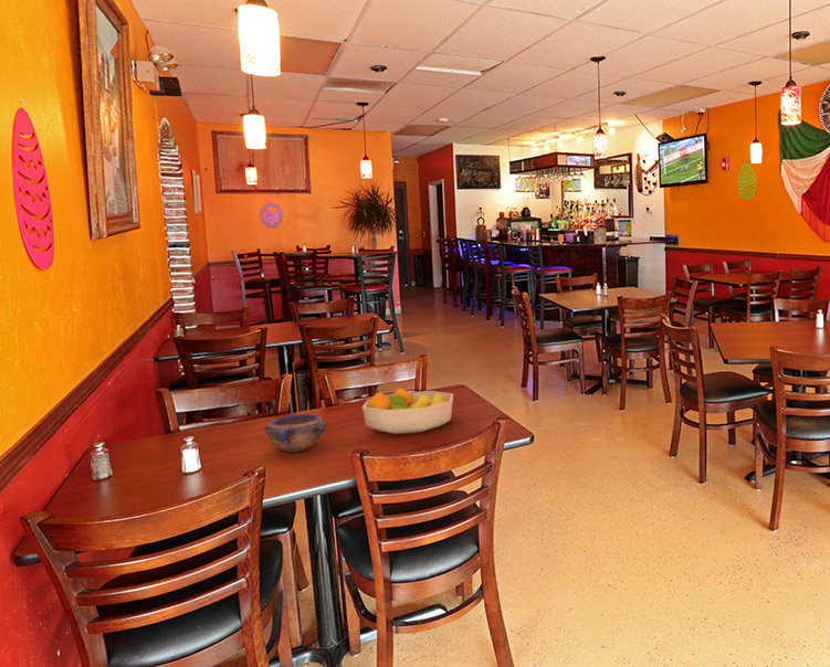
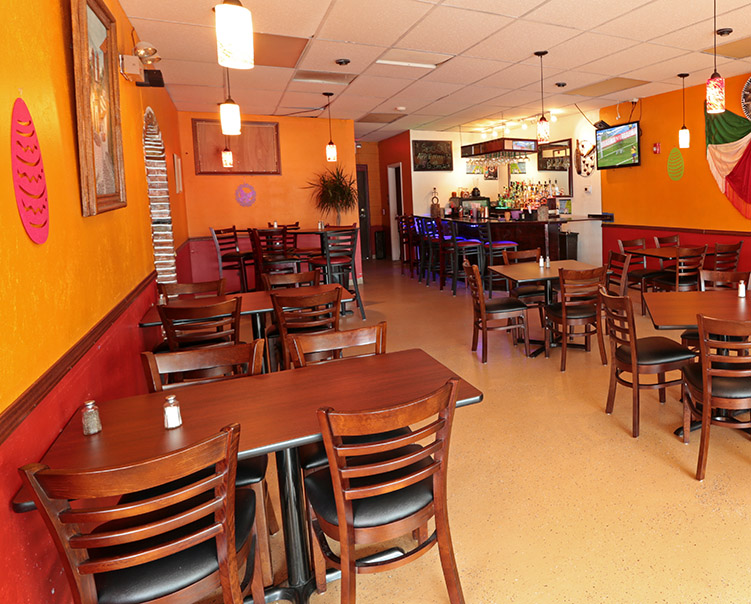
- fruit bowl (409, 406)
- bowl (295, 433)
